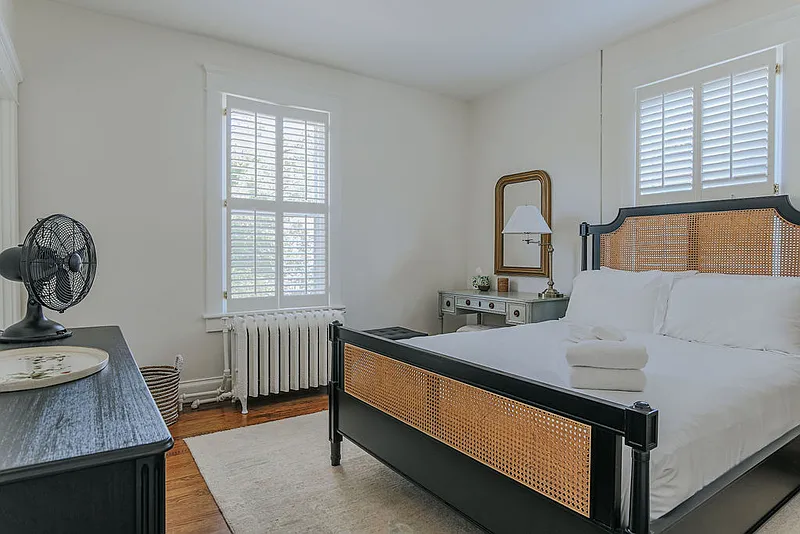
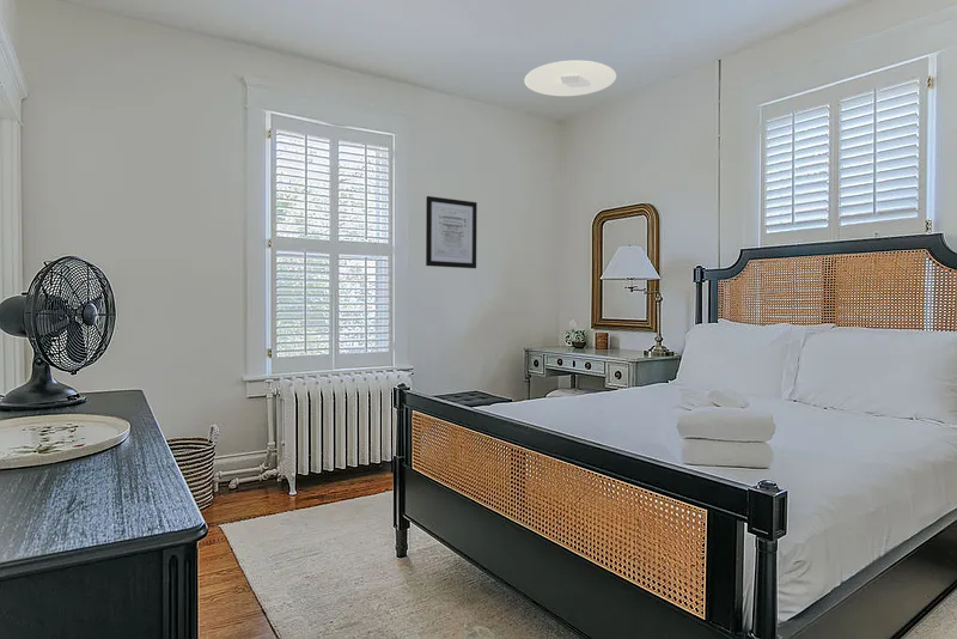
+ wall art (451, 233)
+ ceiling light (569, 74)
